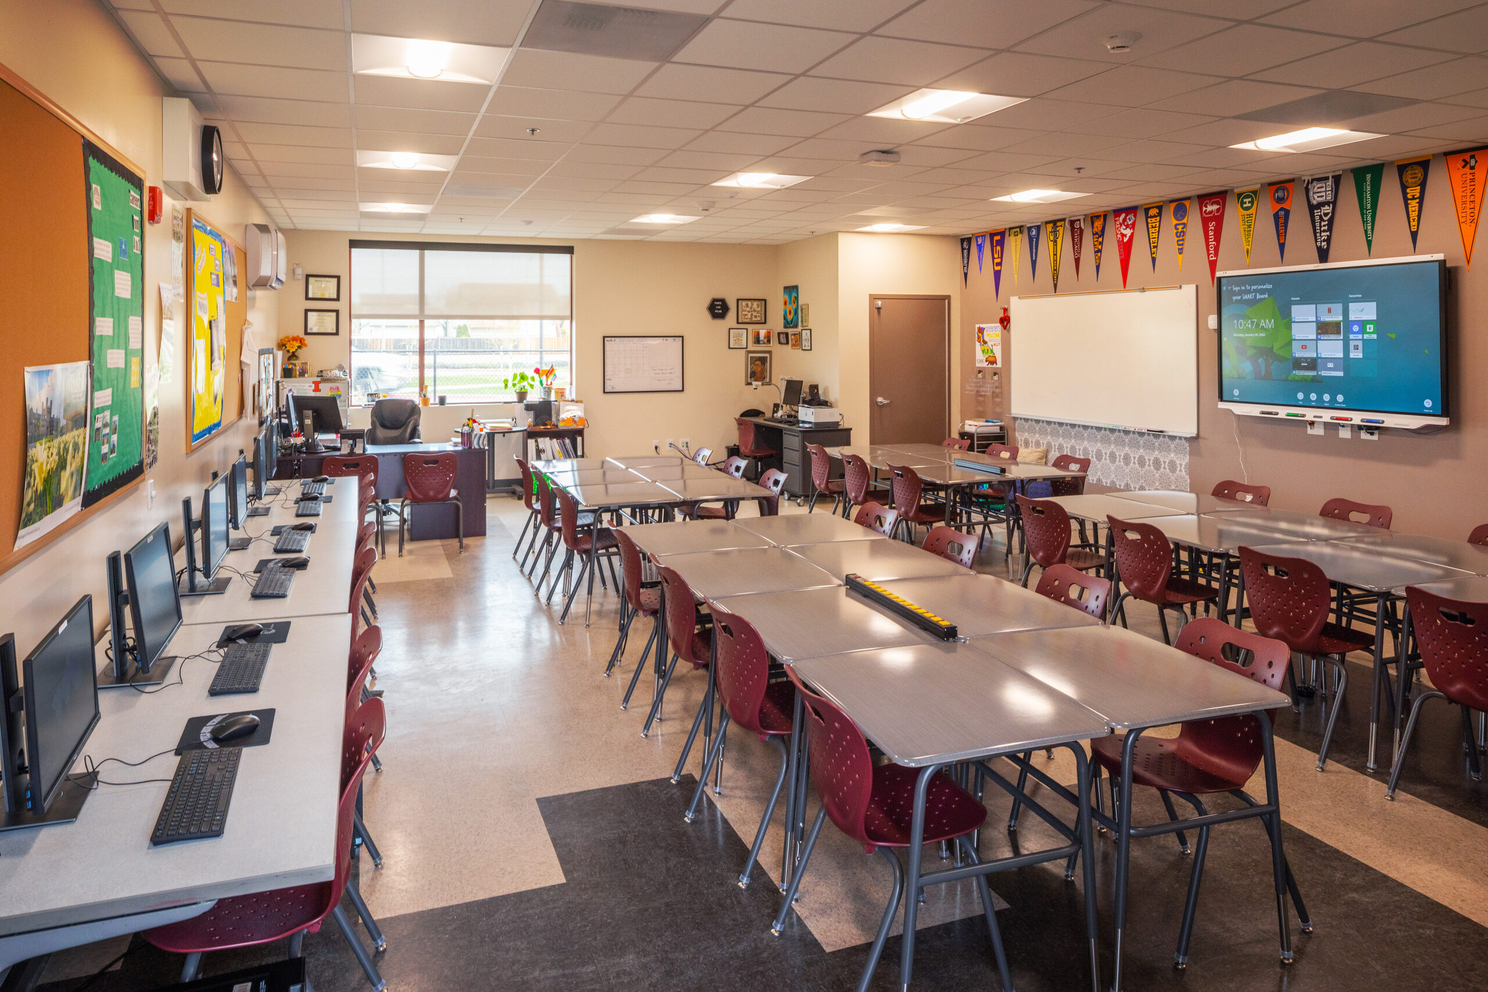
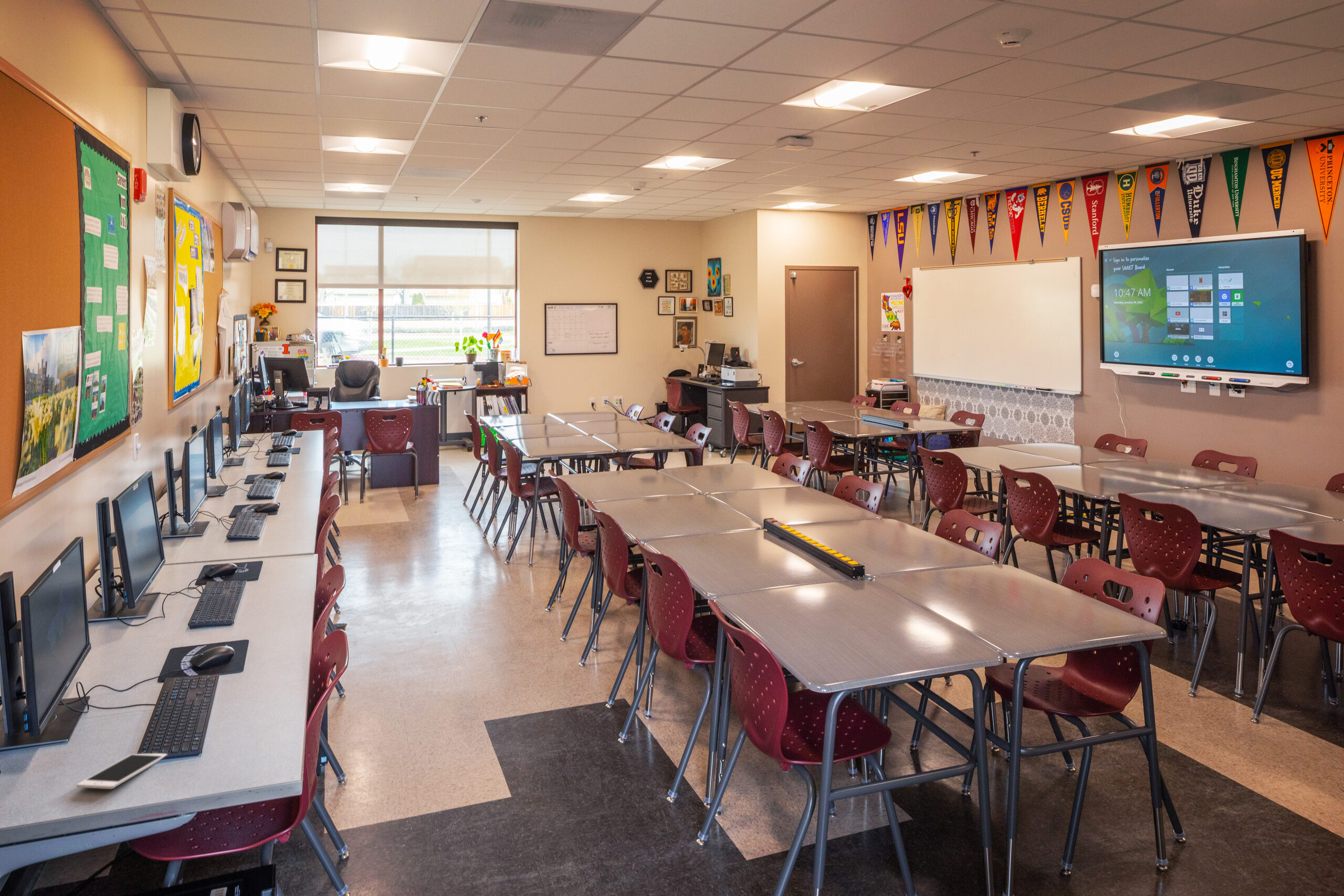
+ cell phone (124, 769)
